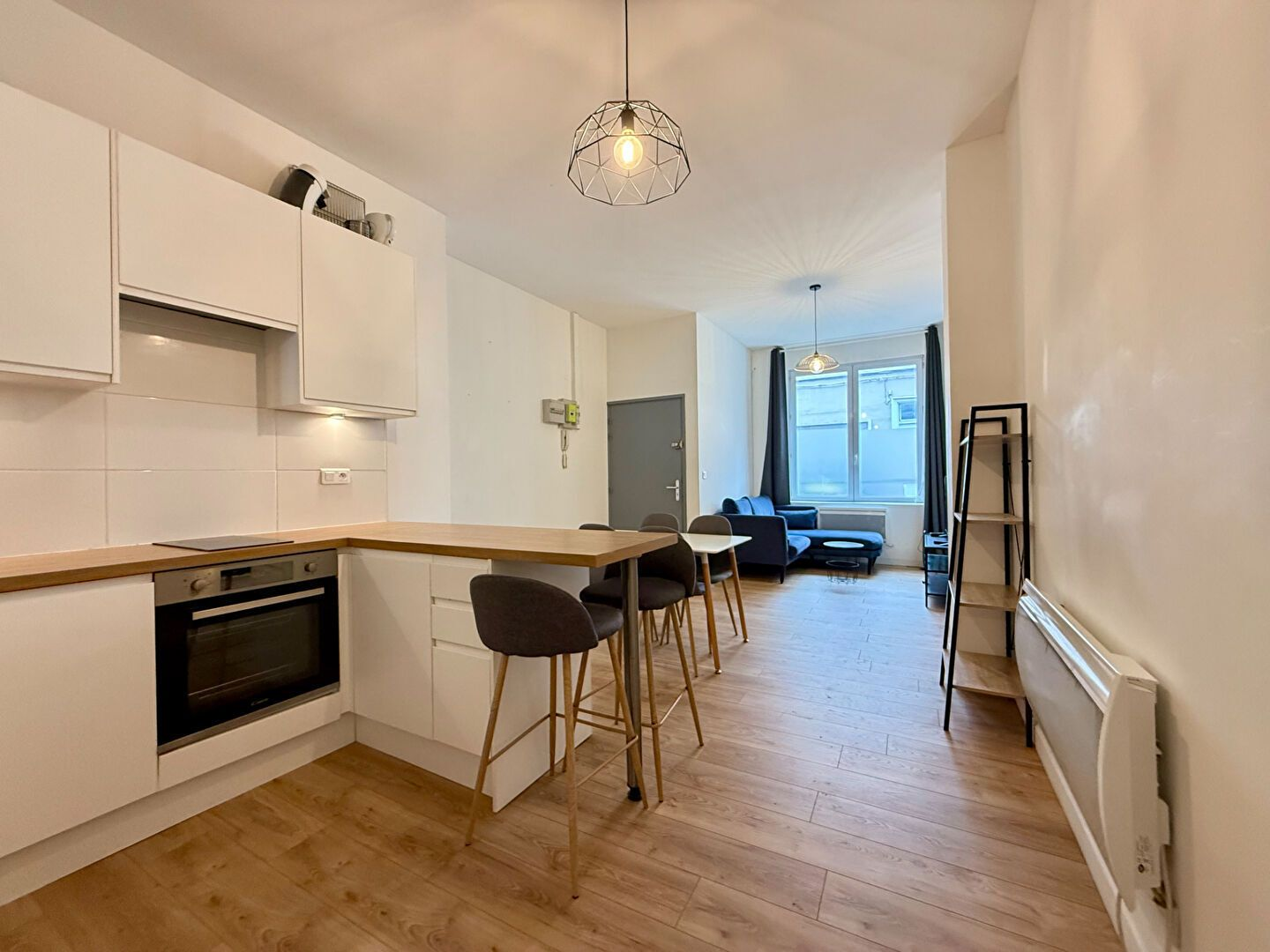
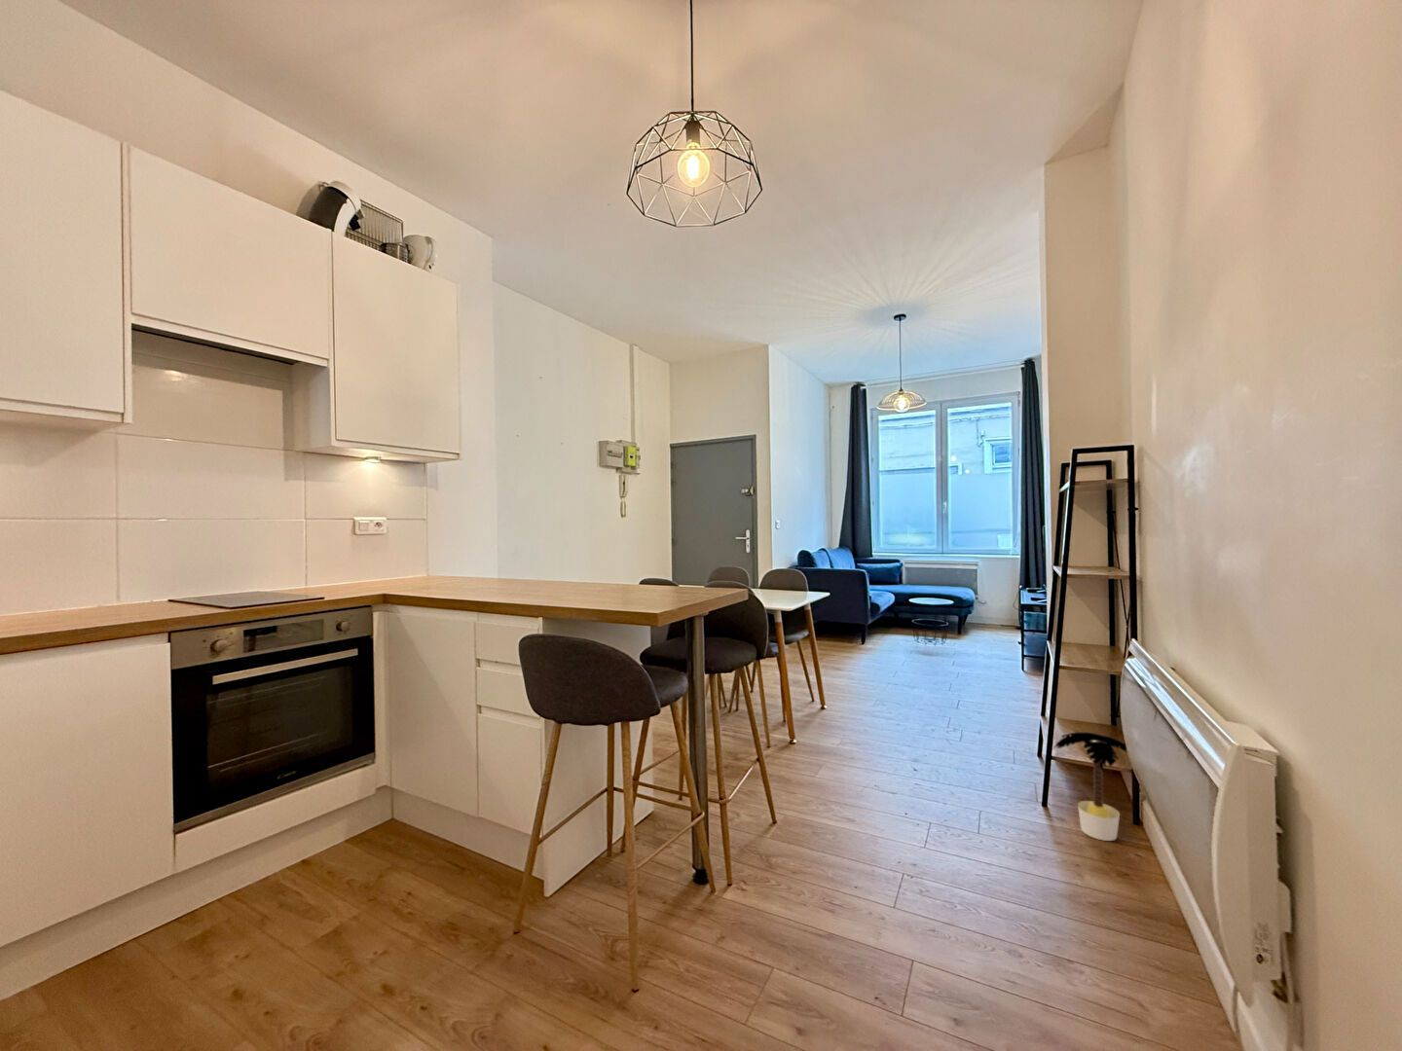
+ potted plant (1098, 786)
